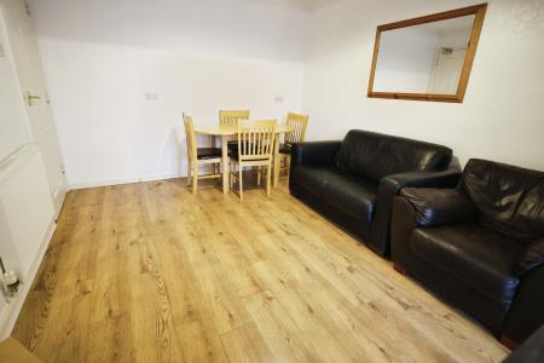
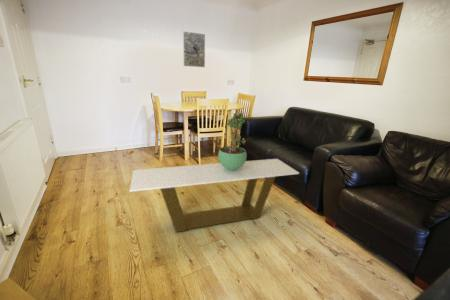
+ coffee table (217, 182)
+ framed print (194, 50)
+ potted plant (232, 141)
